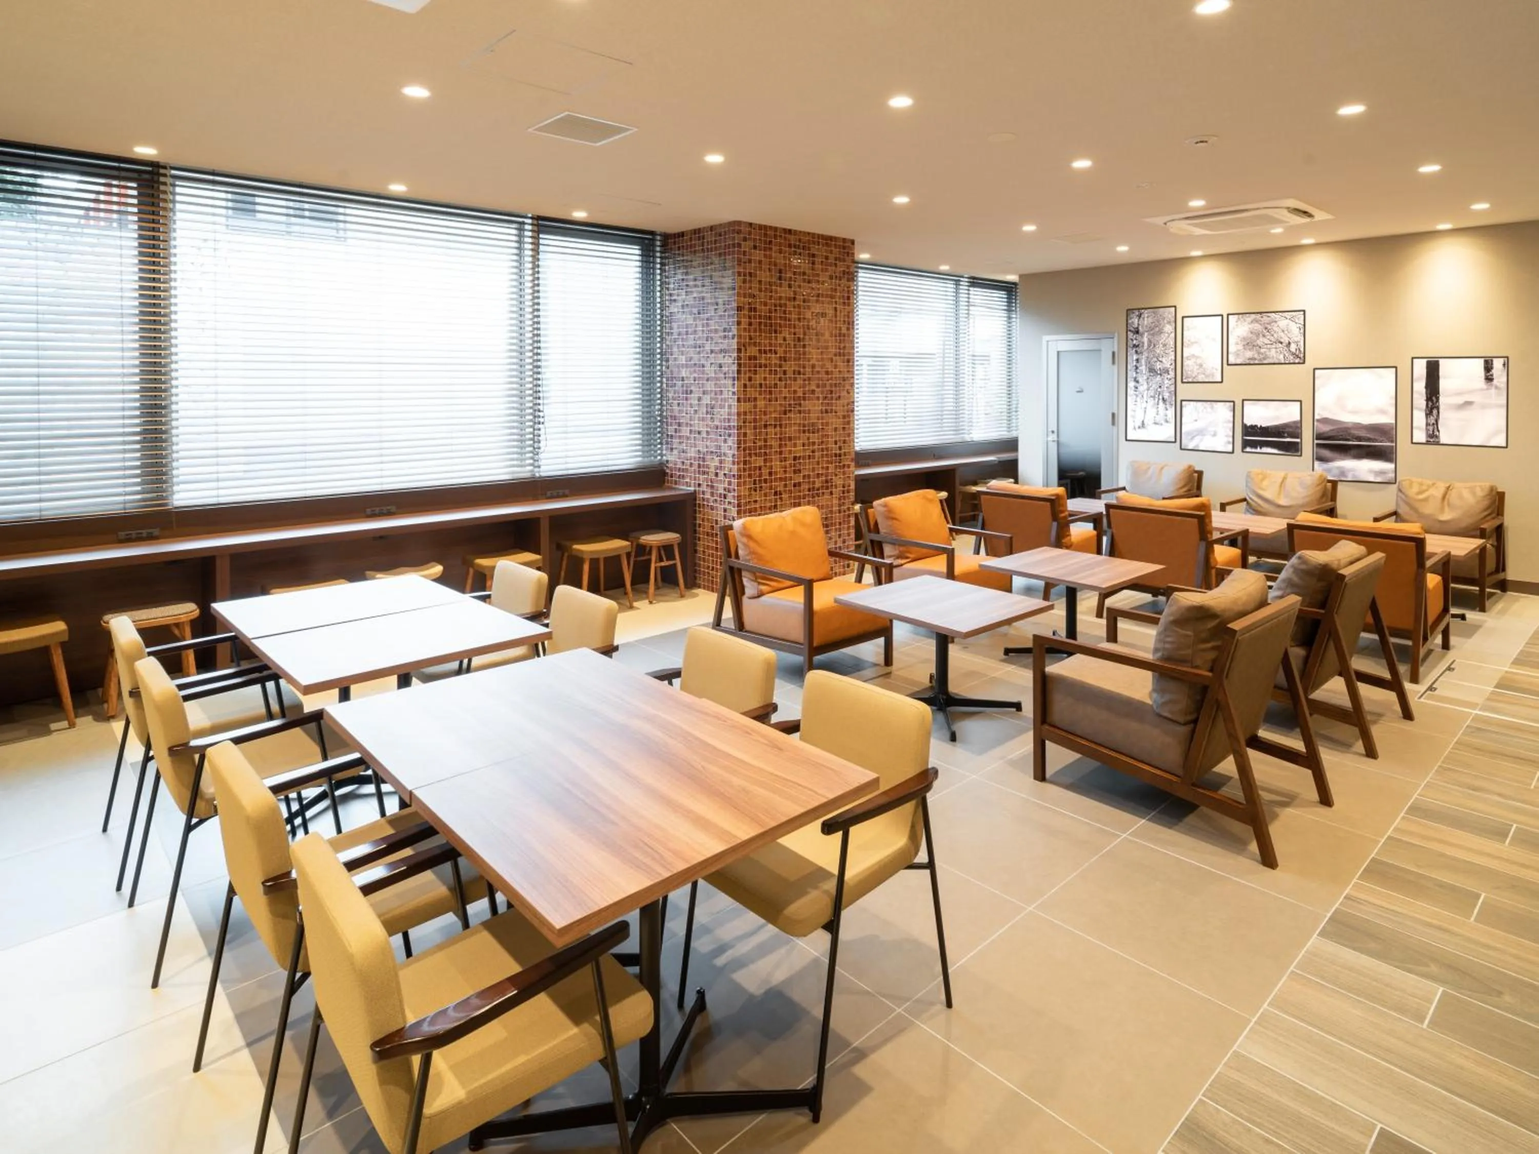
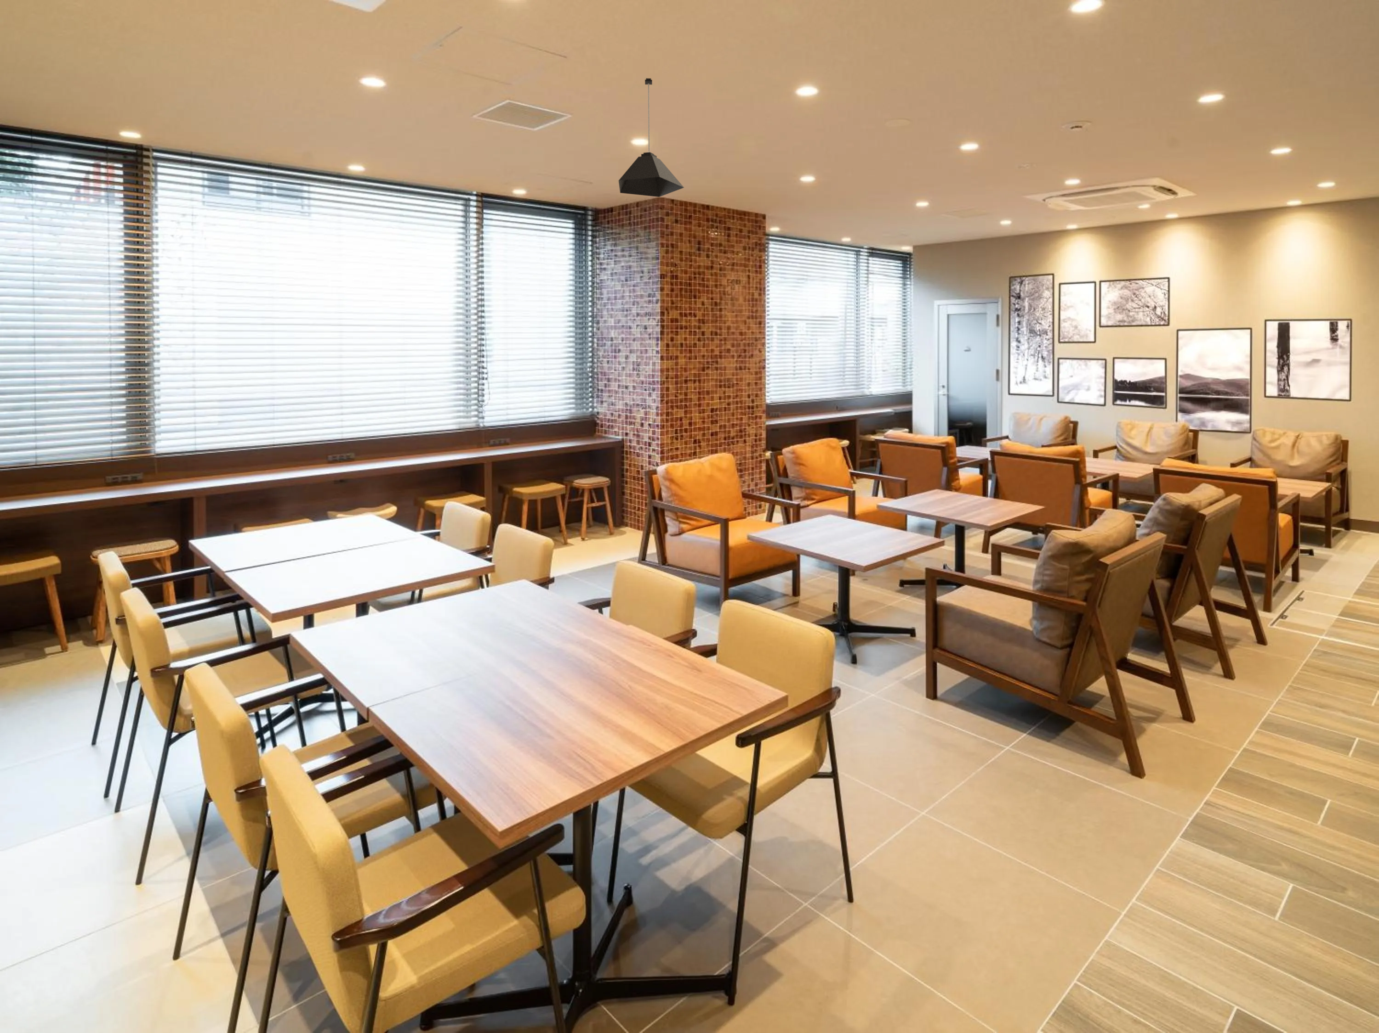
+ pendant lamp (649, 133)
